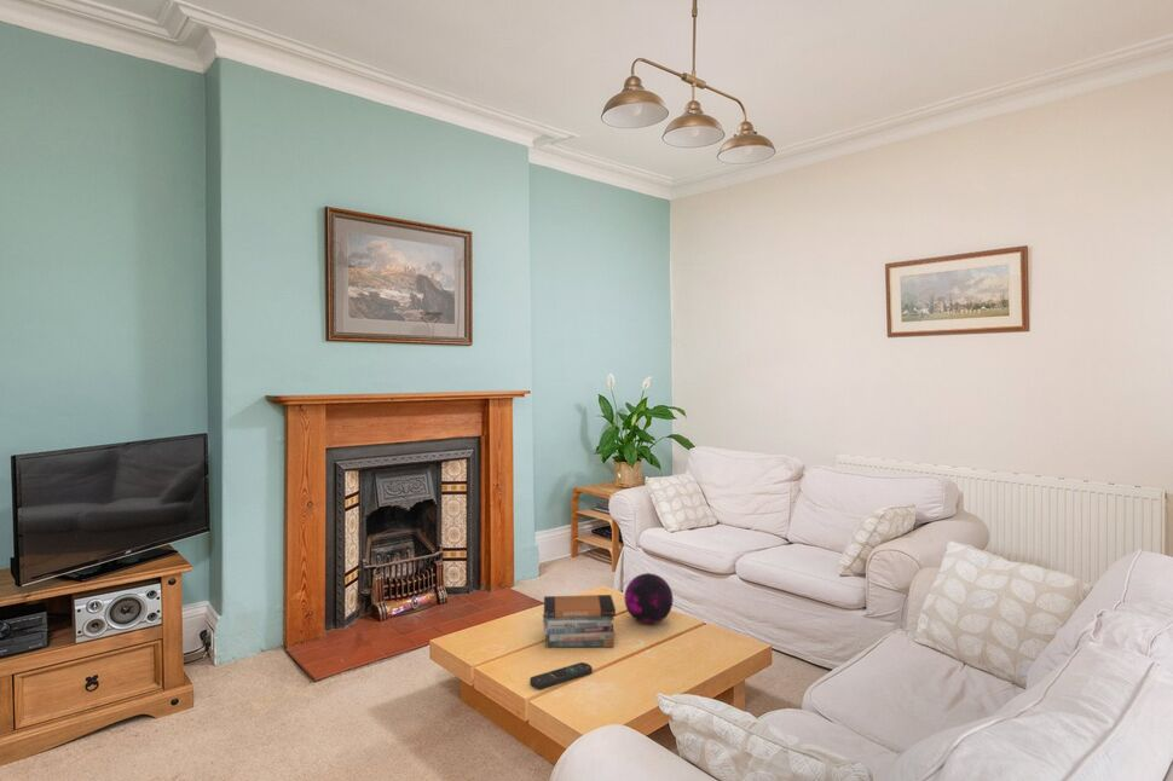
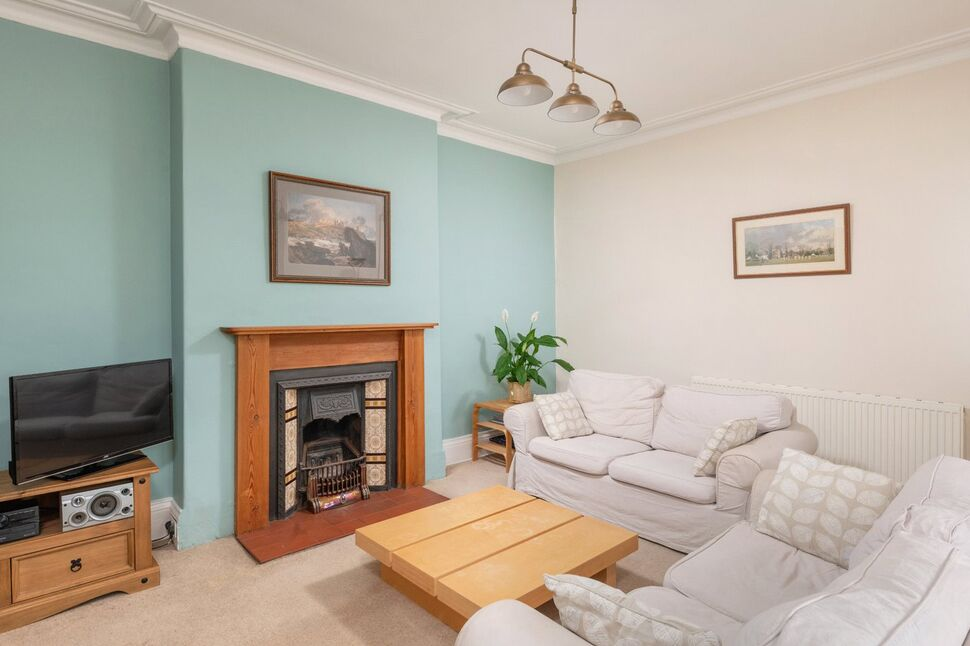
- book stack (578, 620)
- decorative orb (648, 598)
- remote control (561, 675)
